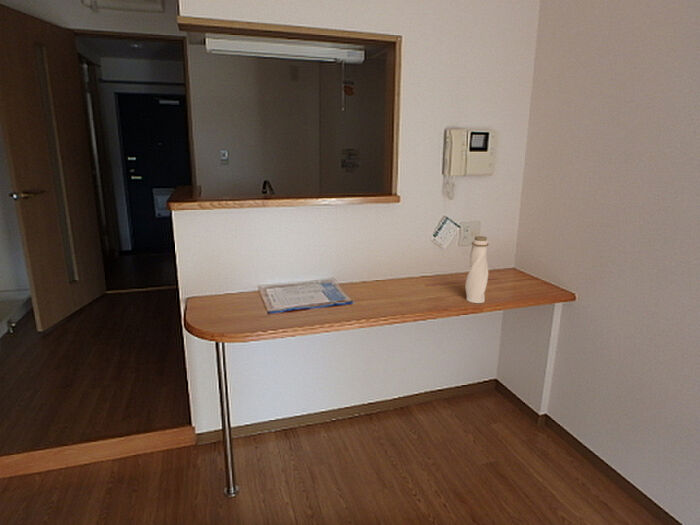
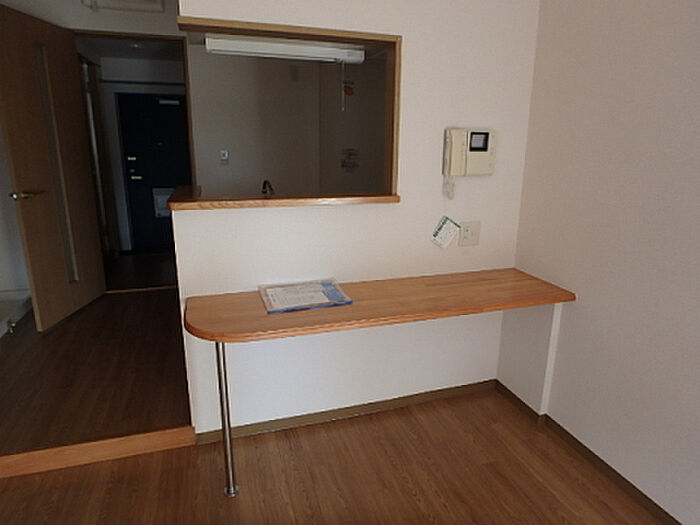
- water bottle (477, 268)
